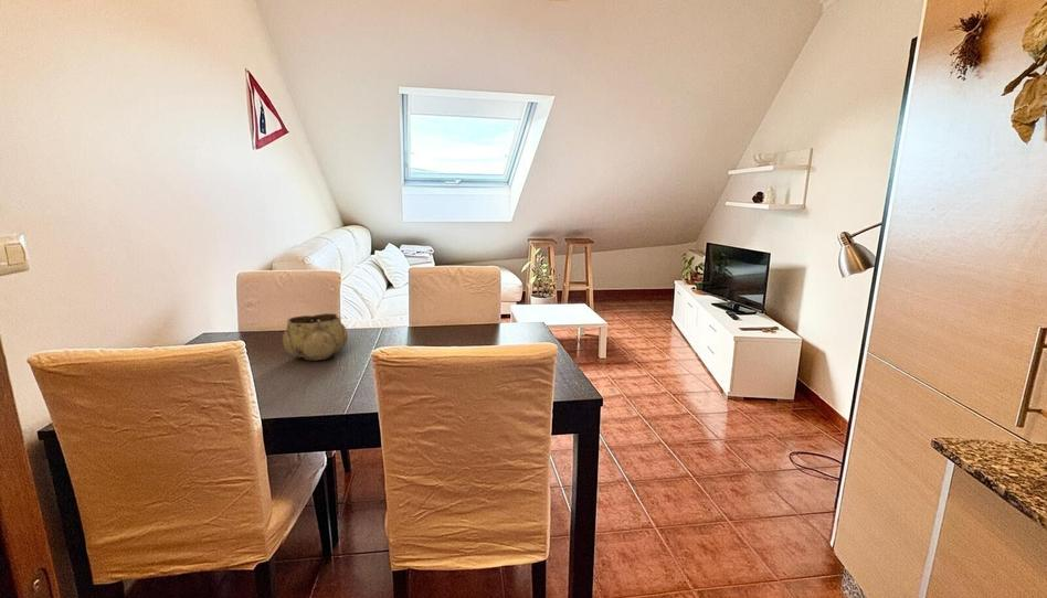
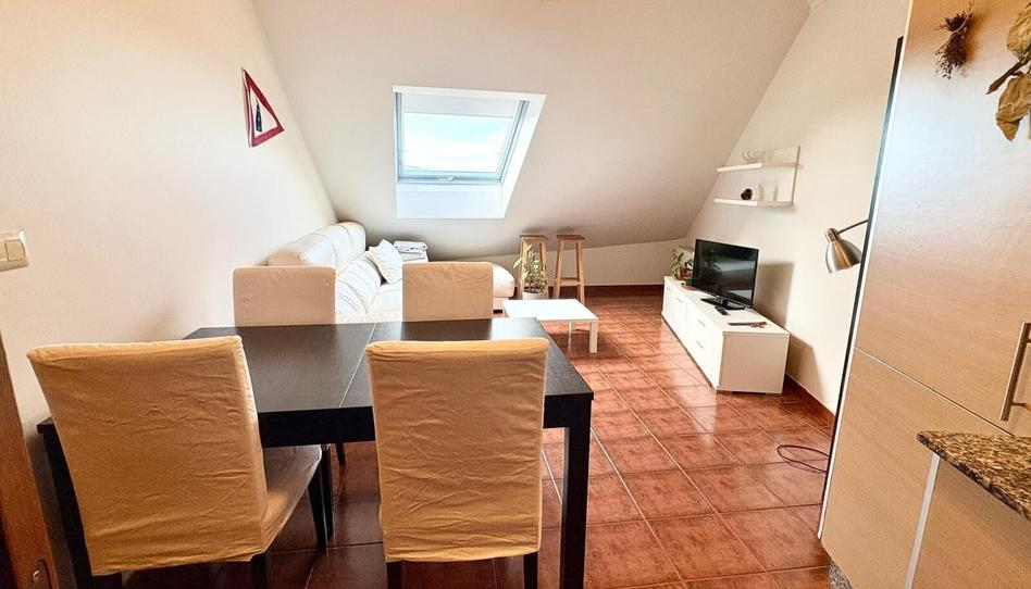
- decorative bowl (316, 337)
